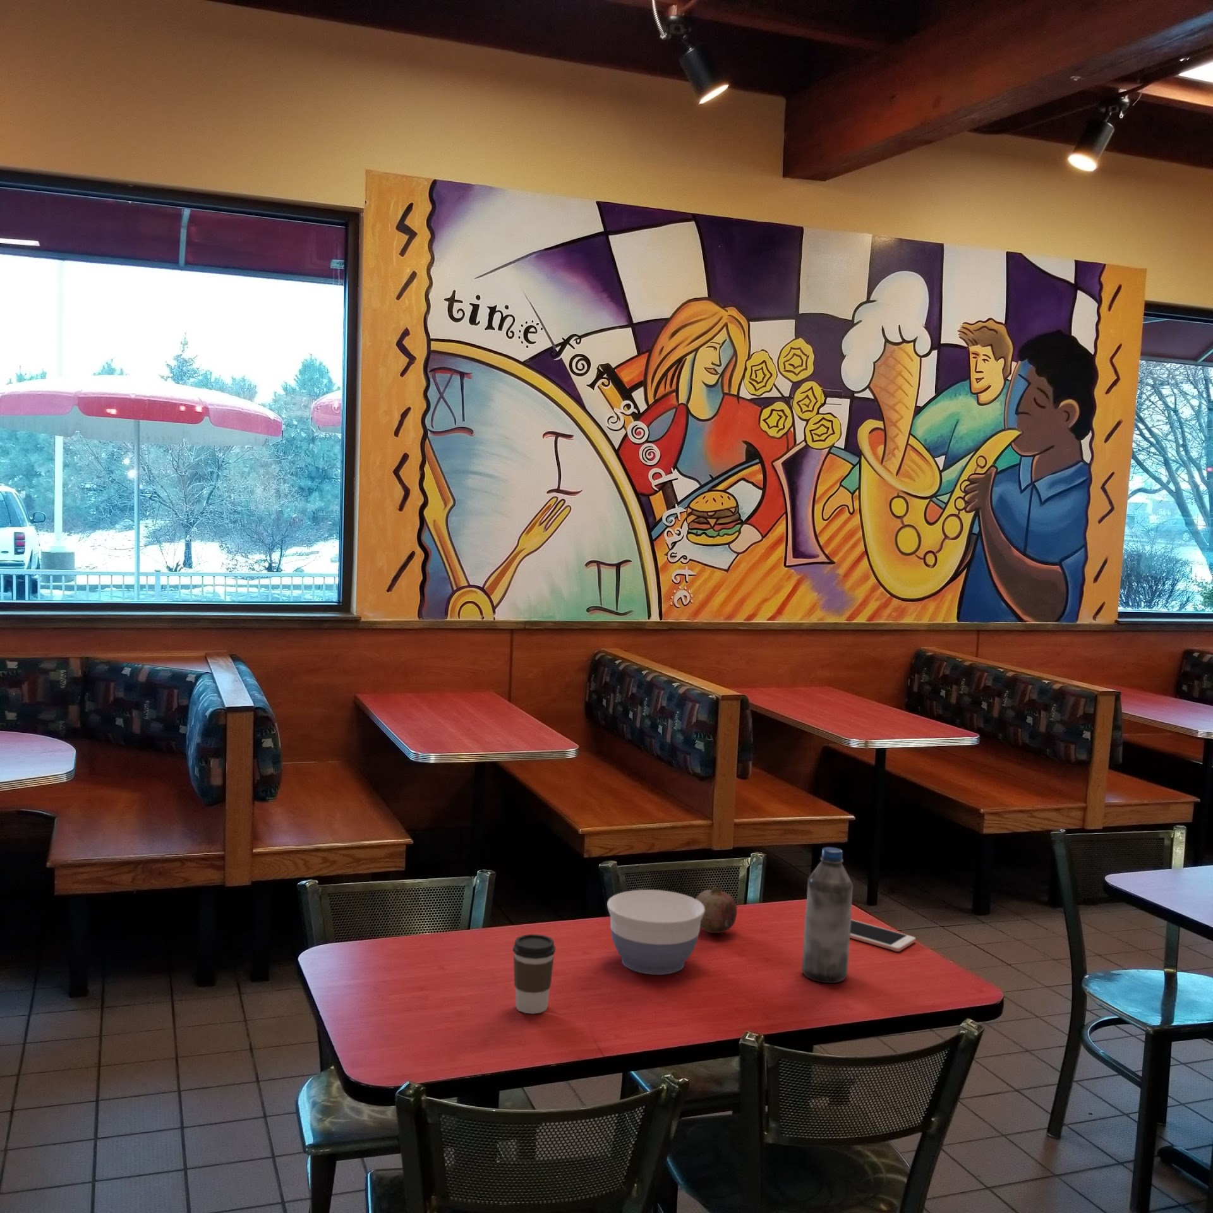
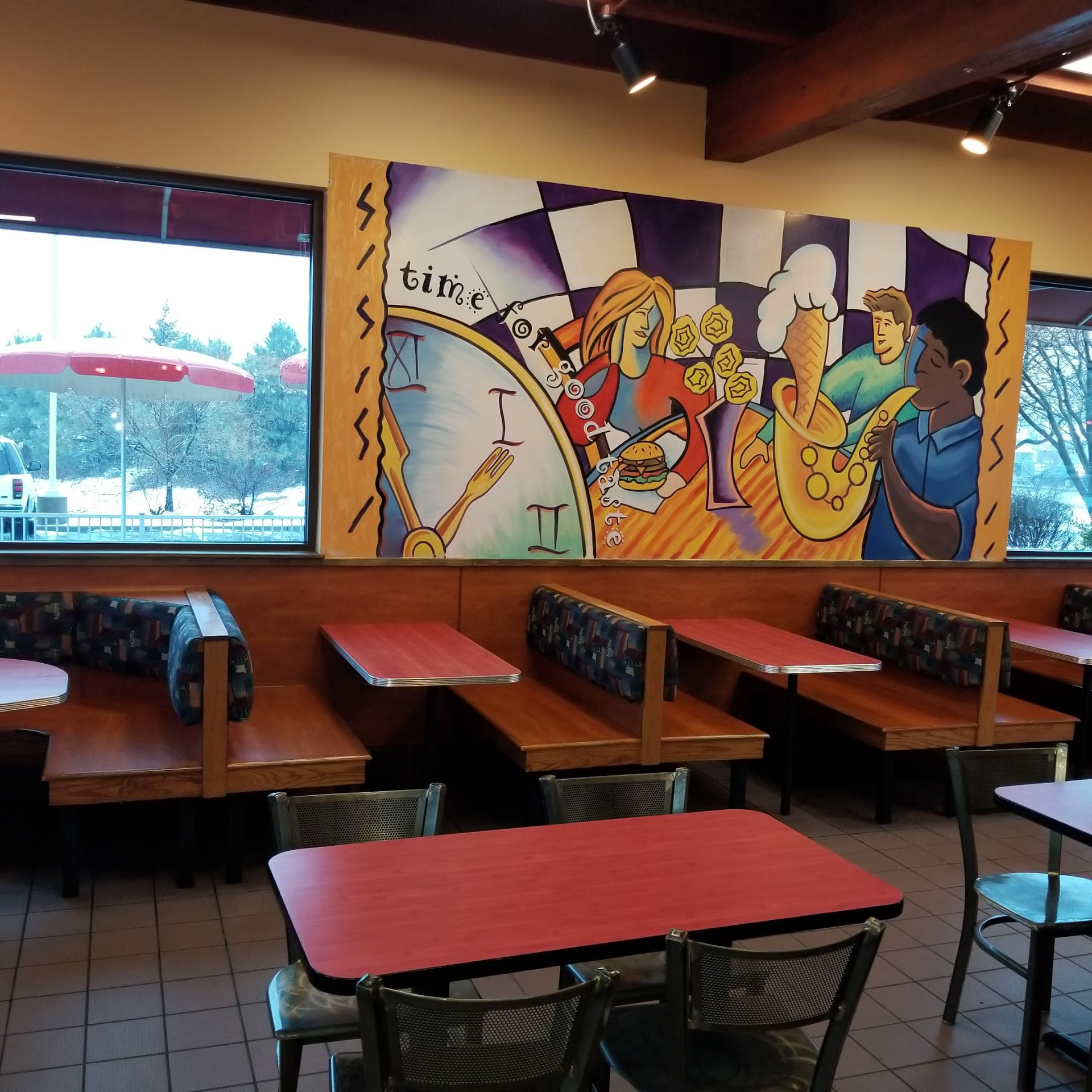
- water bottle (828, 912)
- cell phone (868, 933)
- bowl (654, 933)
- coffee cup (532, 974)
- fruit (714, 909)
